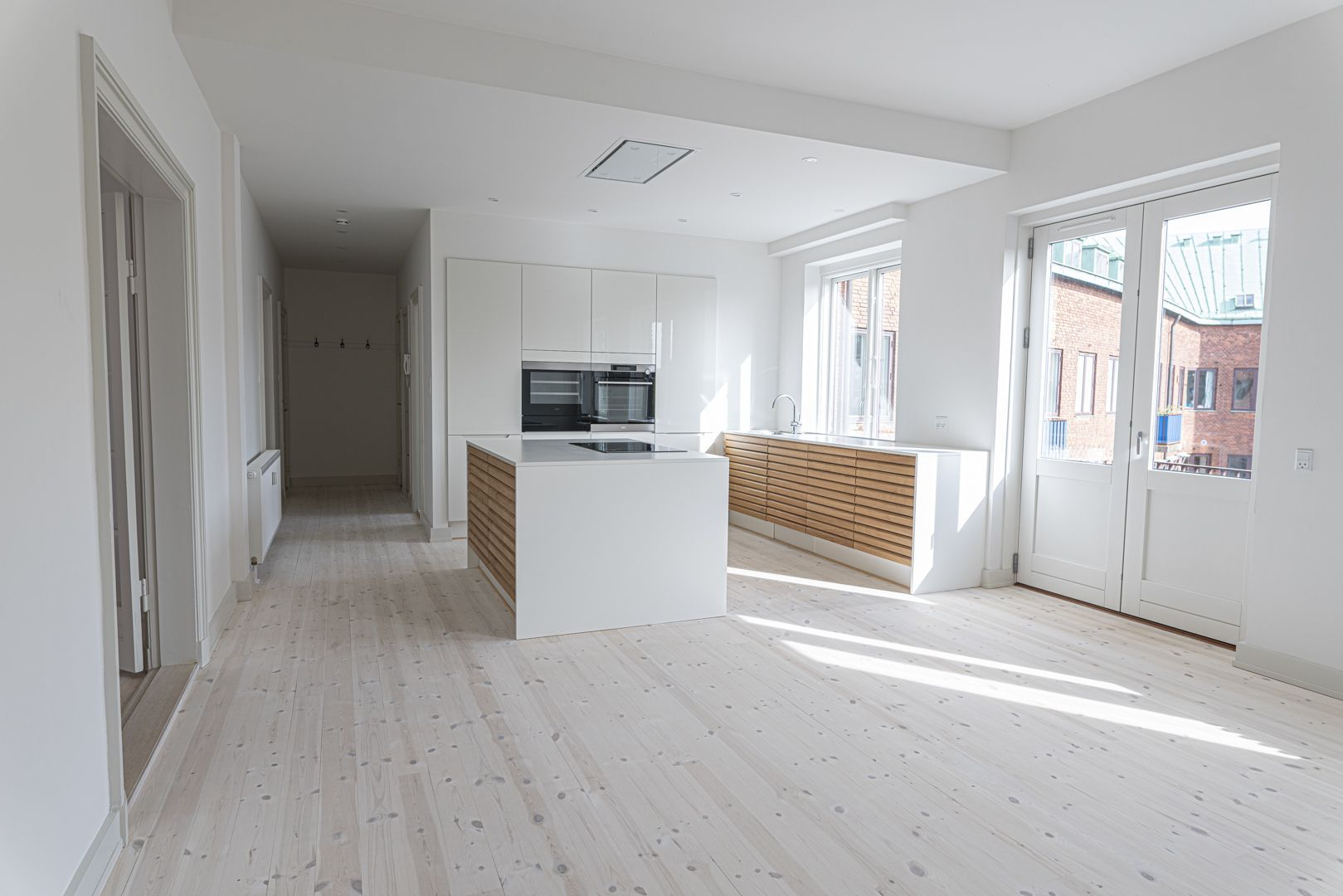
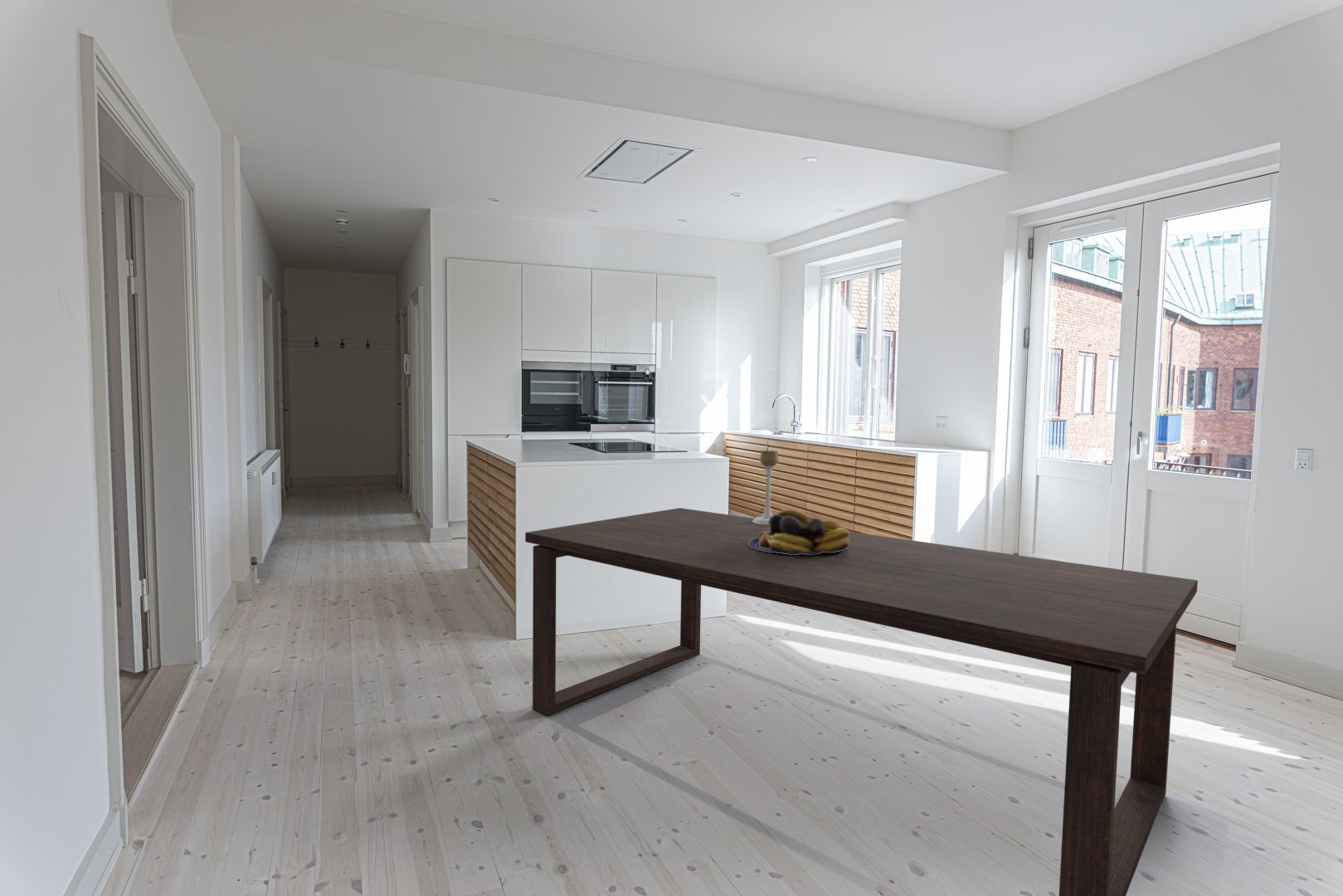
+ candle holder (768, 486)
+ fruit bowl (797, 528)
+ dining table (826, 612)
